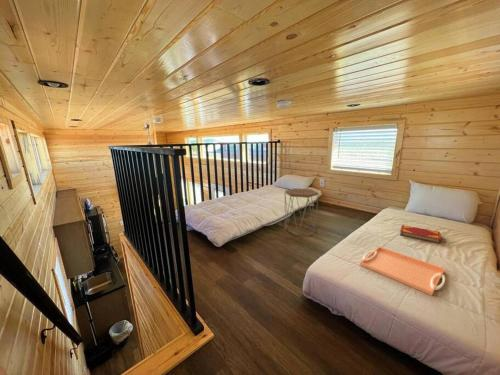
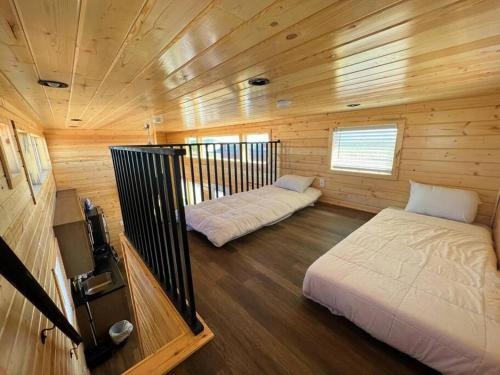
- hardback book (419, 233)
- side table (299, 210)
- serving tray (400, 266)
